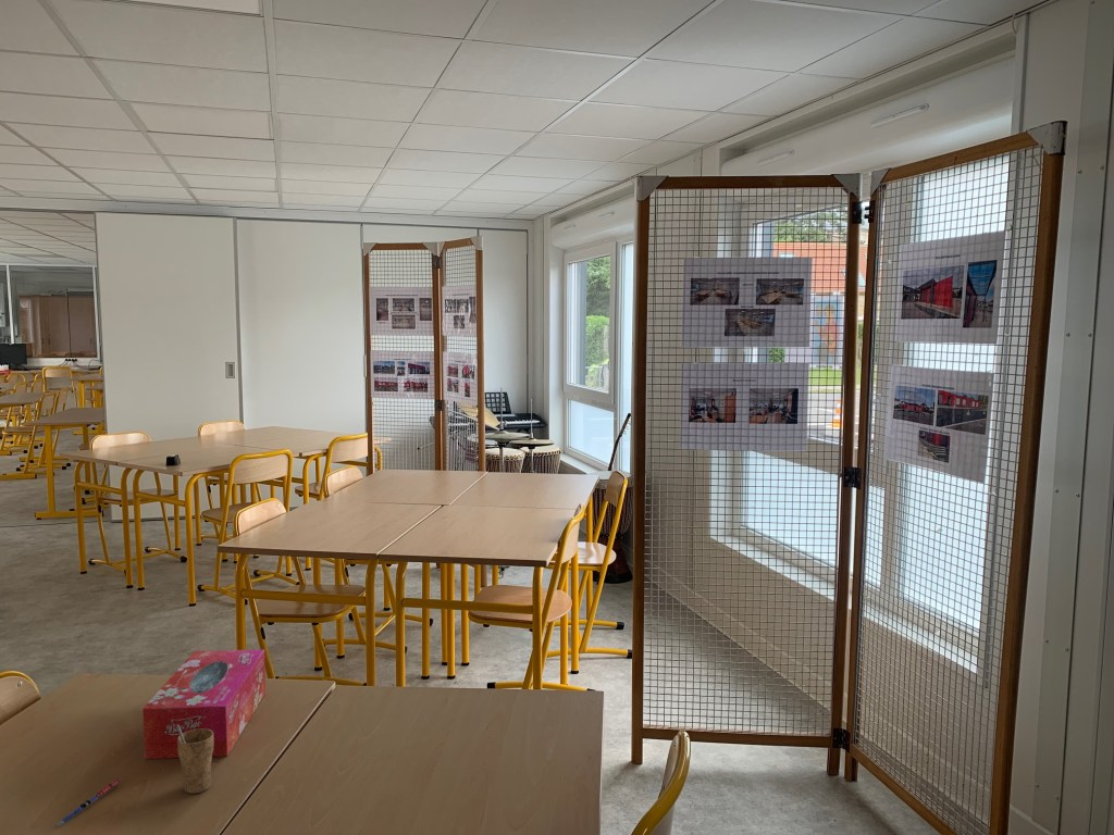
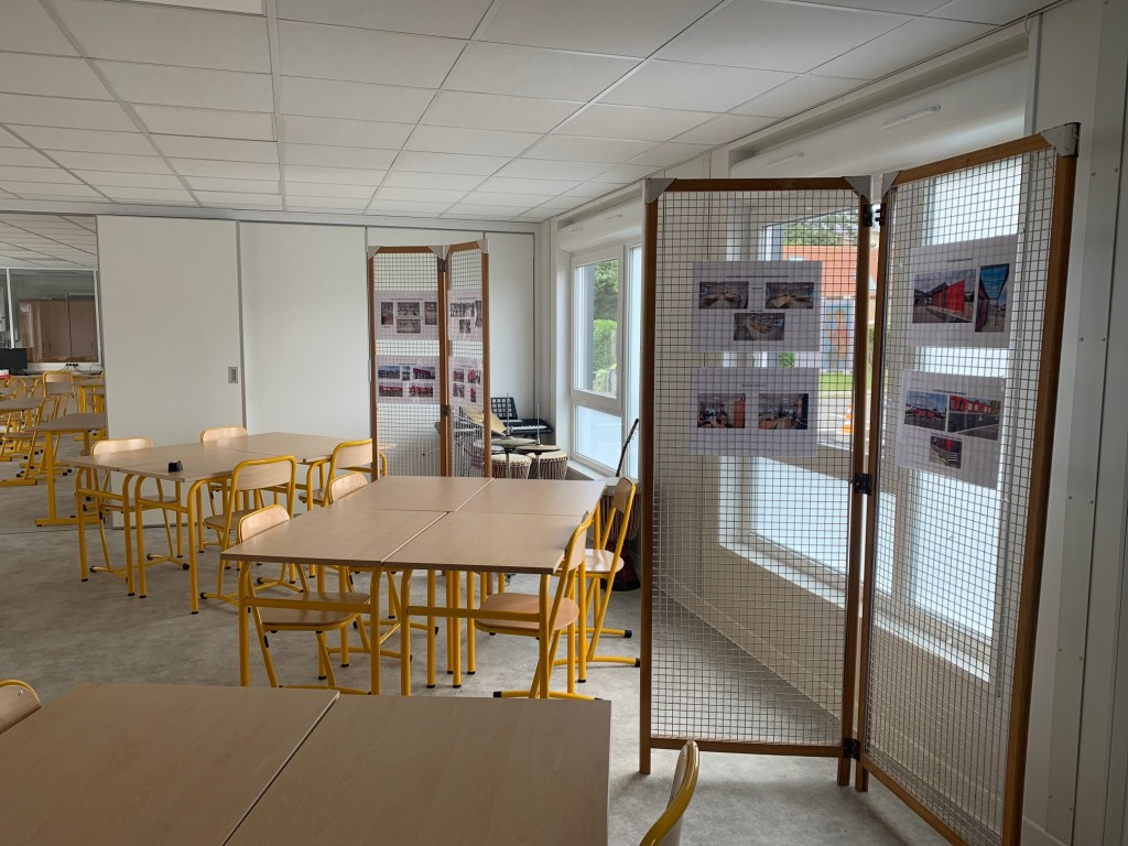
- pen (89, 800)
- tissue box (209, 699)
- cup (196, 755)
